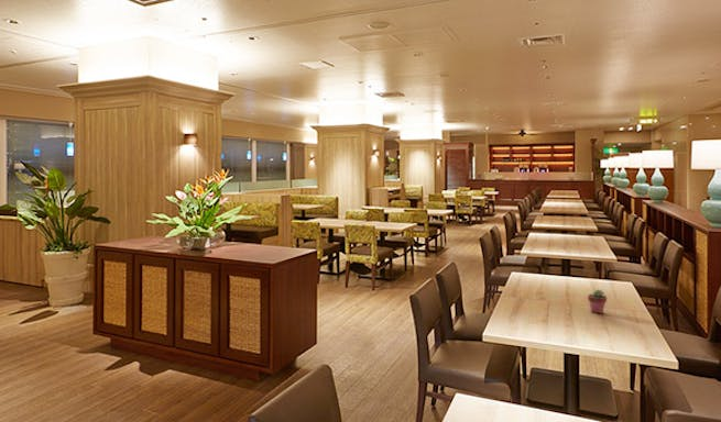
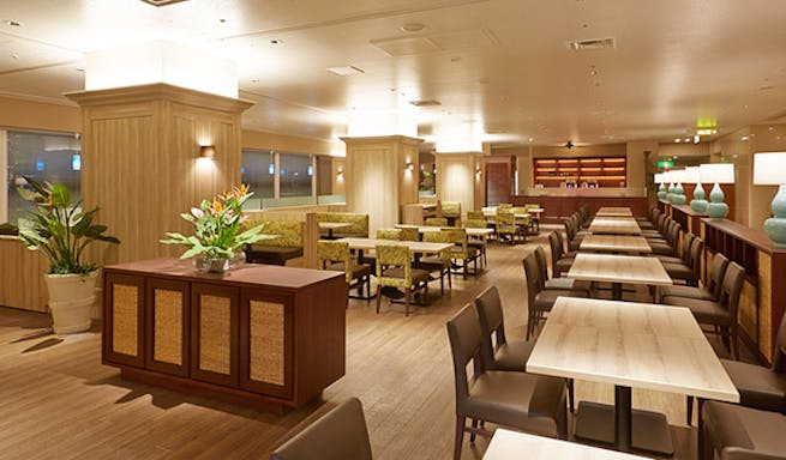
- potted succulent (597, 300)
